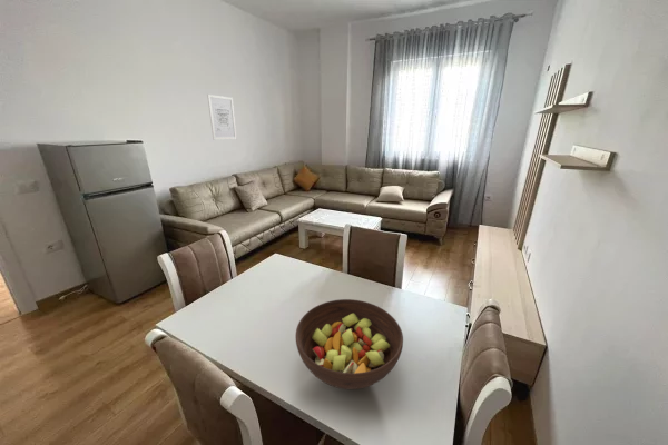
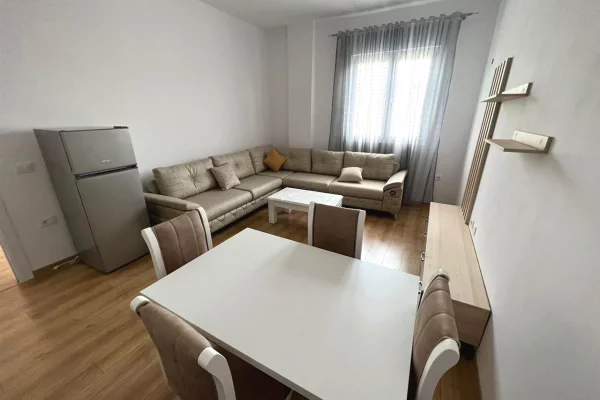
- wall art (223, 118)
- fruit bowl (347, 349)
